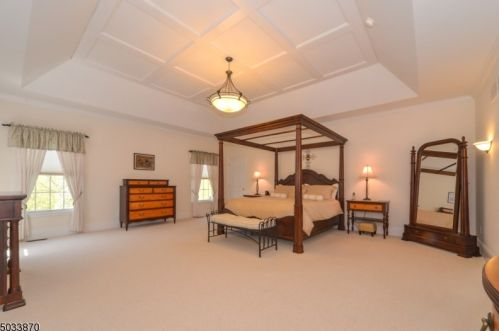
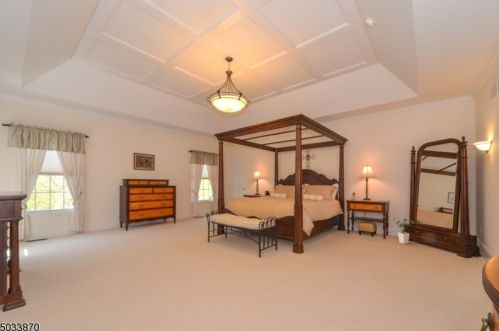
+ house plant (404, 230)
